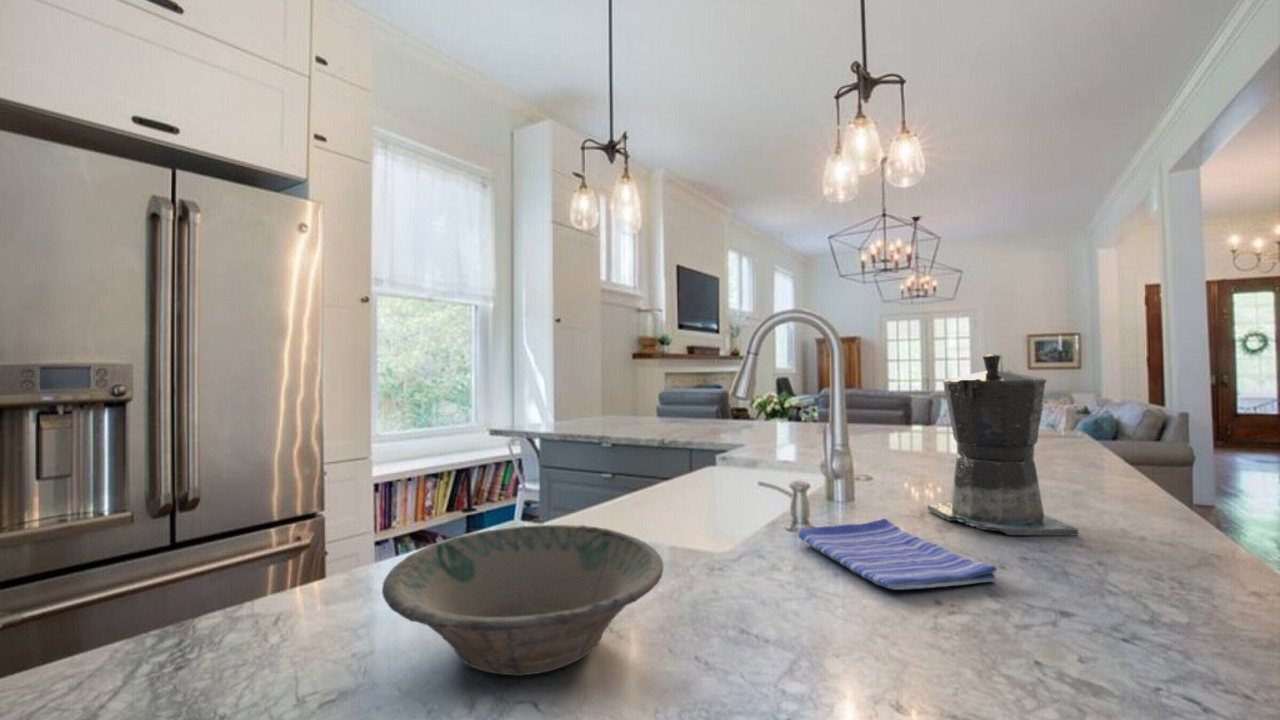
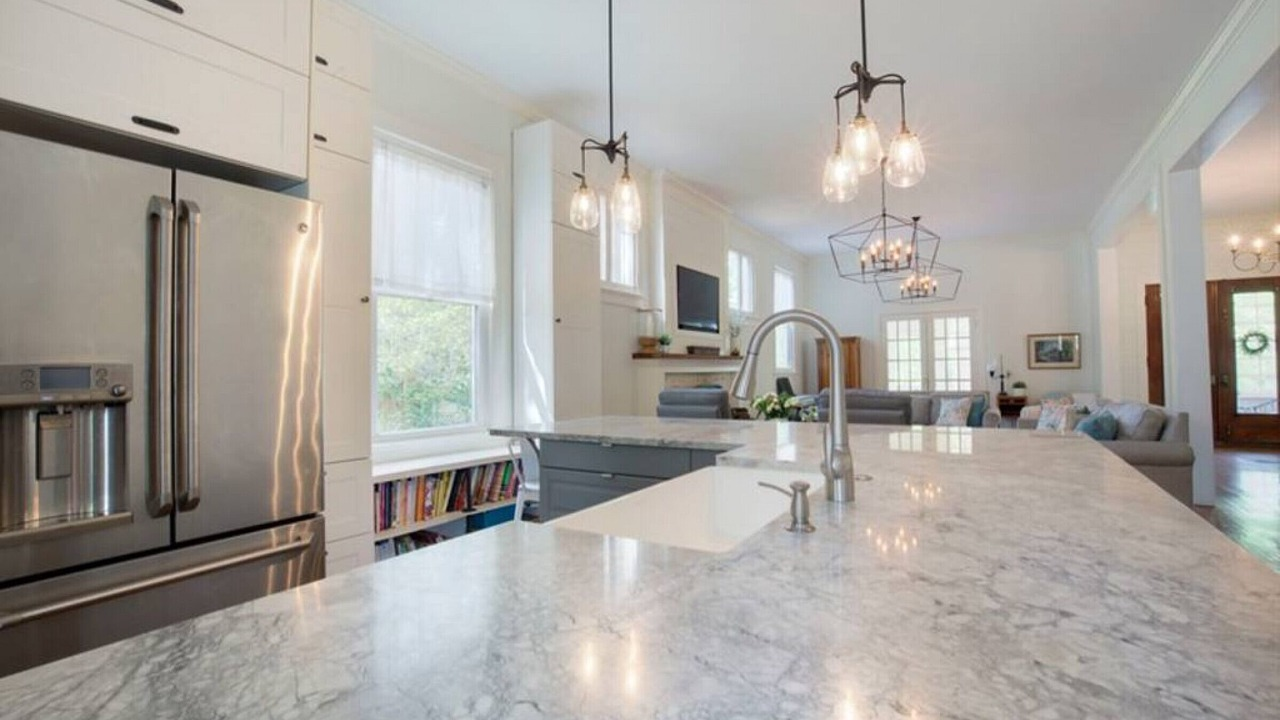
- coffee maker (993, 437)
- dish towel (886, 549)
- bowl (530, 601)
